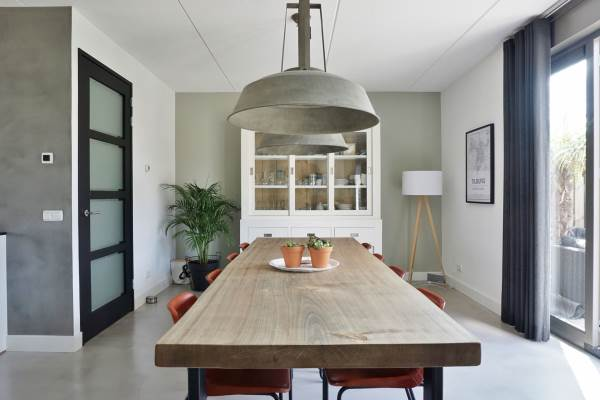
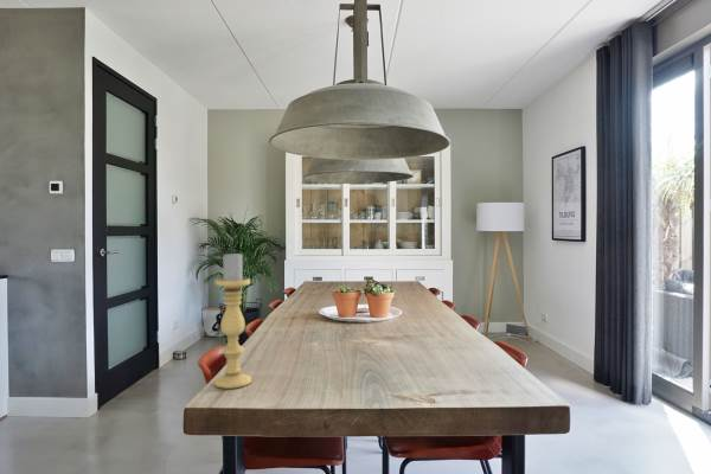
+ candle holder (232, 316)
